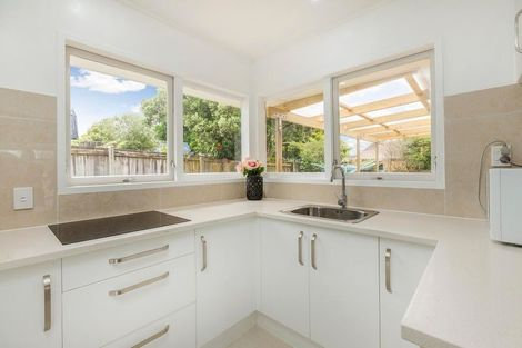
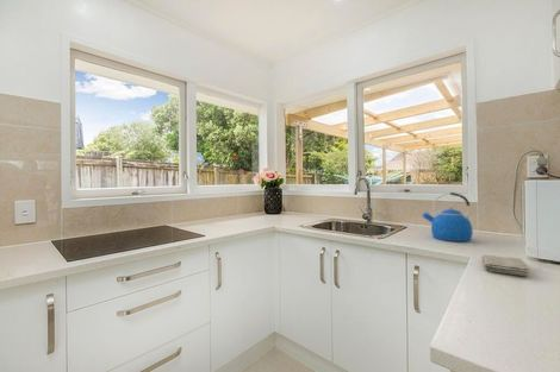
+ washcloth (503, 263)
+ kettle (446, 215)
